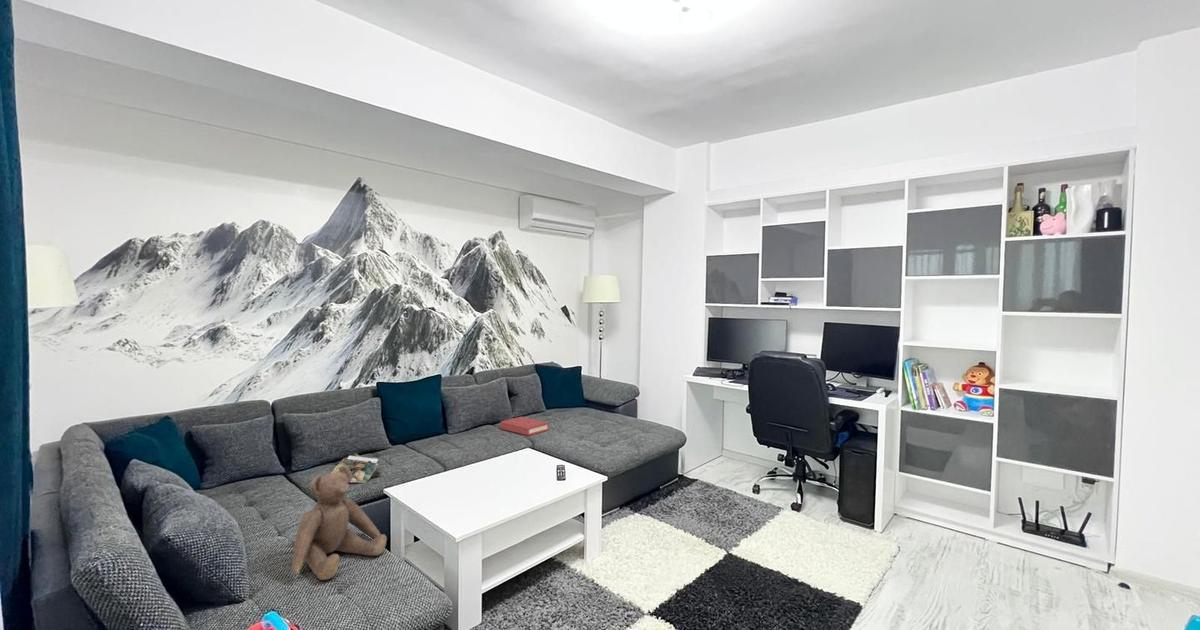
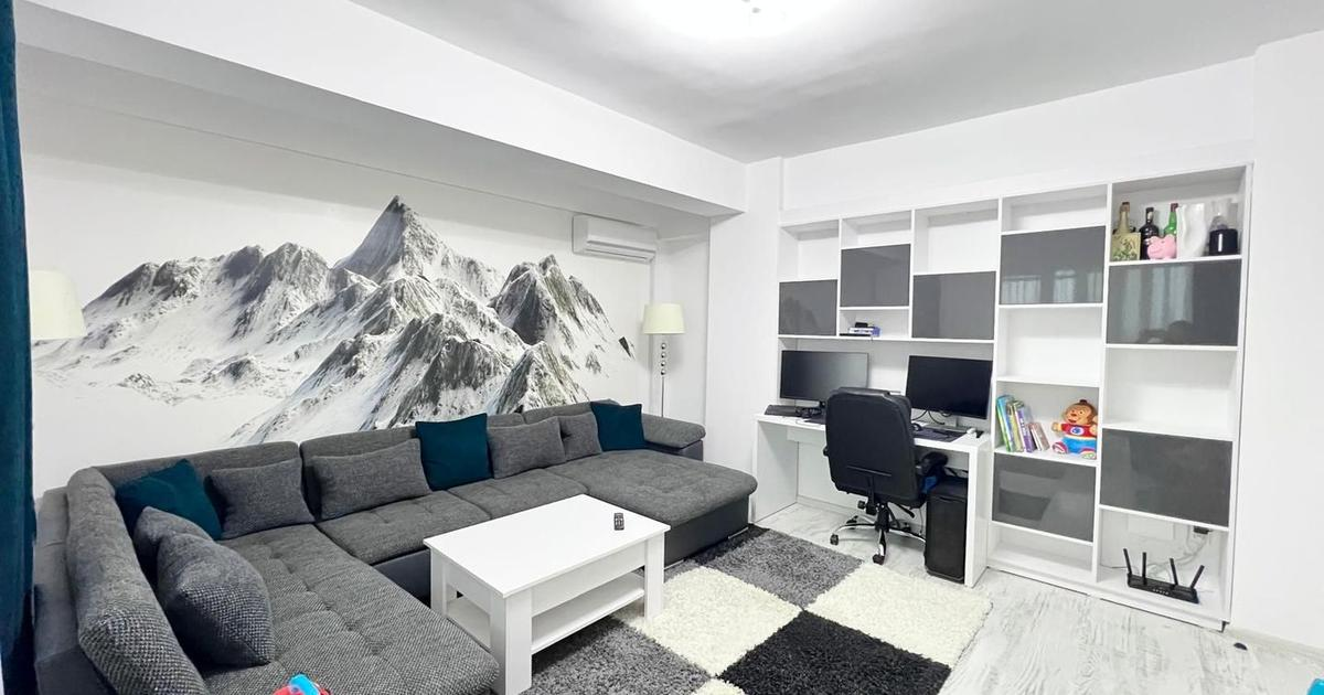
- hardback book (524, 425)
- magazine (357, 467)
- teddy bear (338, 517)
